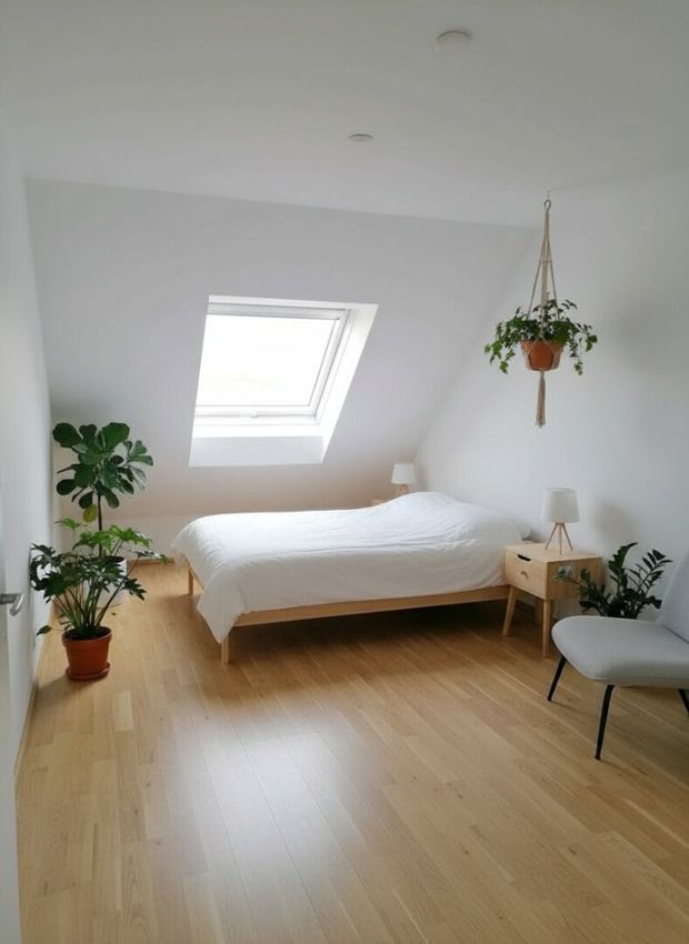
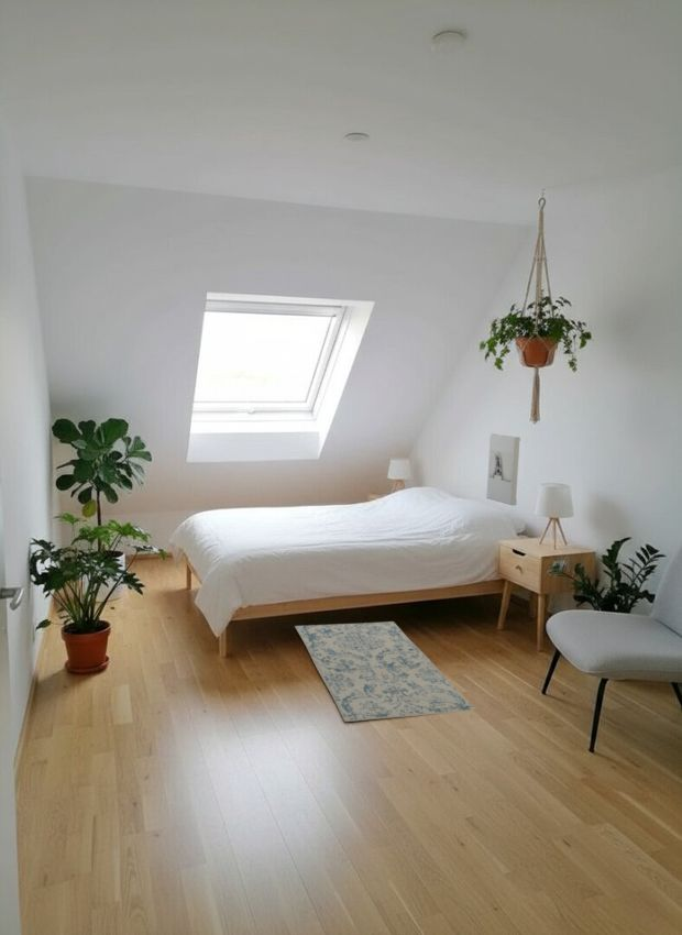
+ wall sculpture (503, 469)
+ rug (373, 662)
